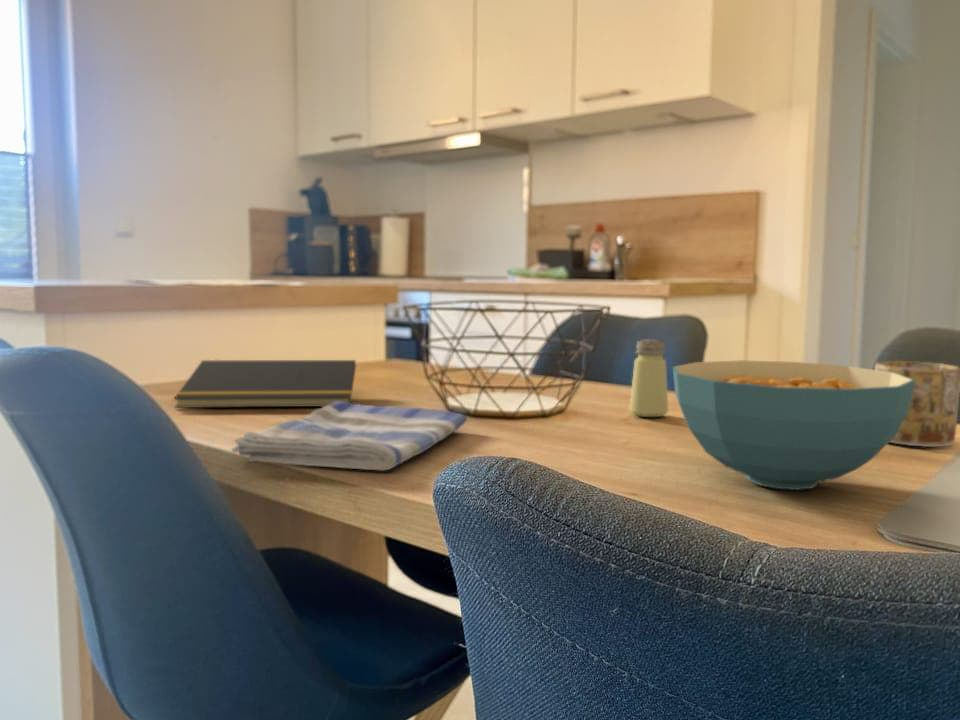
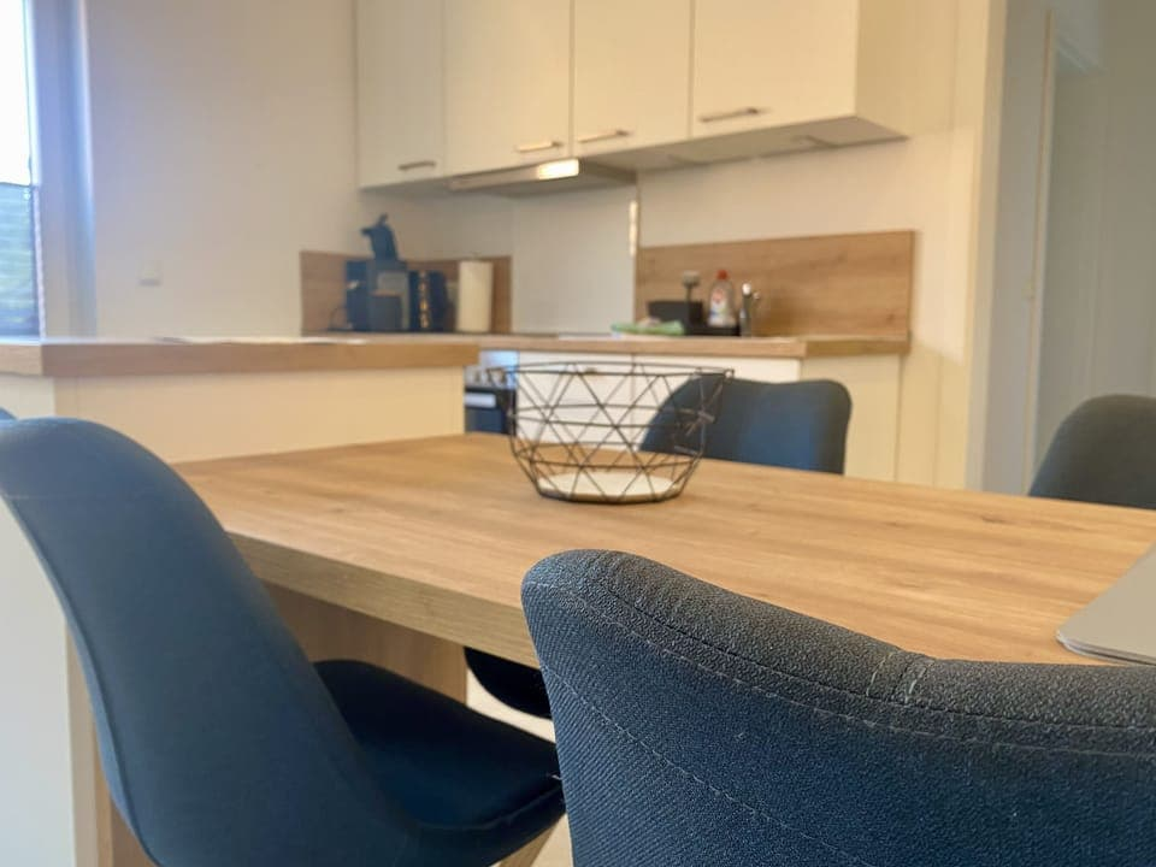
- saltshaker (649, 376)
- dish towel (361, 430)
- mug (910, 404)
- cereal bowl (784, 427)
- notepad (272, 382)
